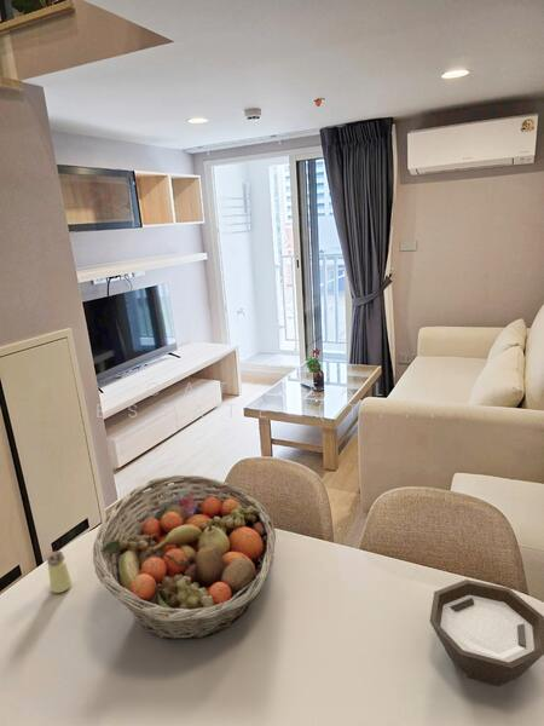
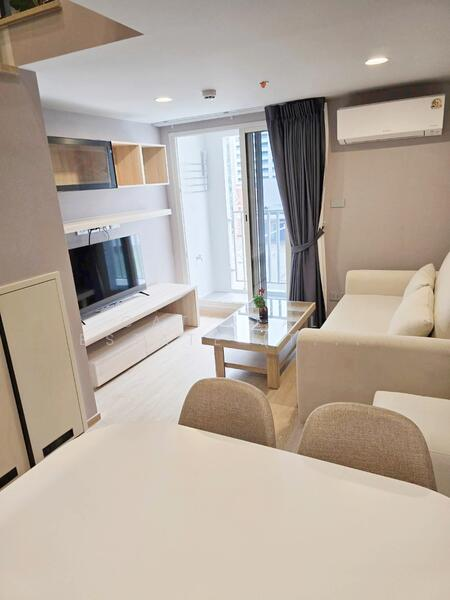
- saltshaker (58, 570)
- fruit basket (191, 548)
- bowl (485, 636)
